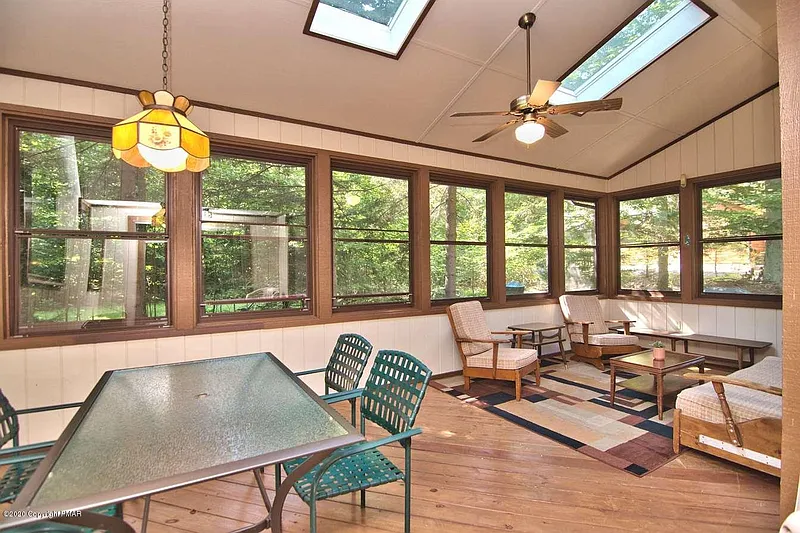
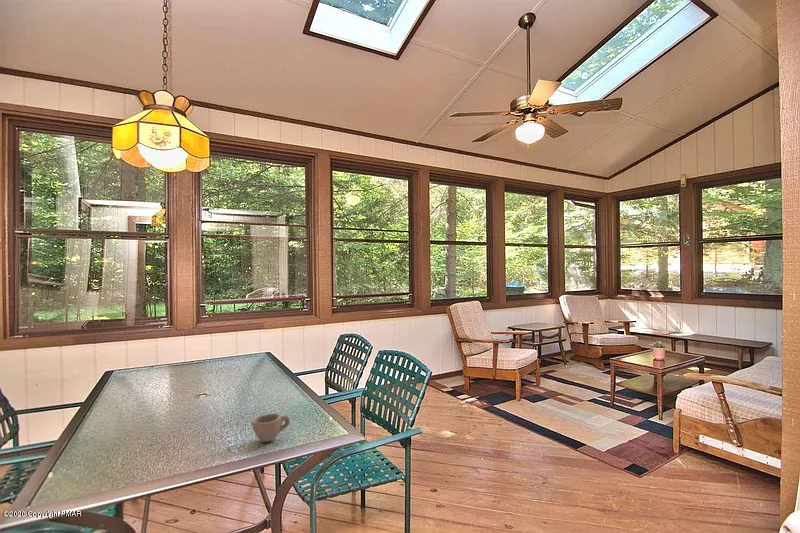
+ cup (271, 427)
